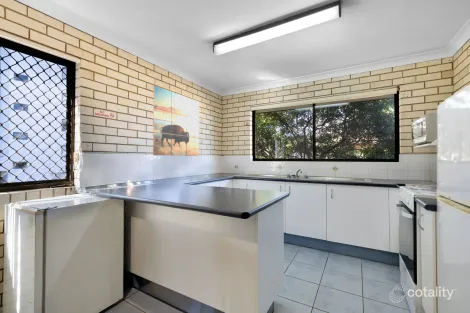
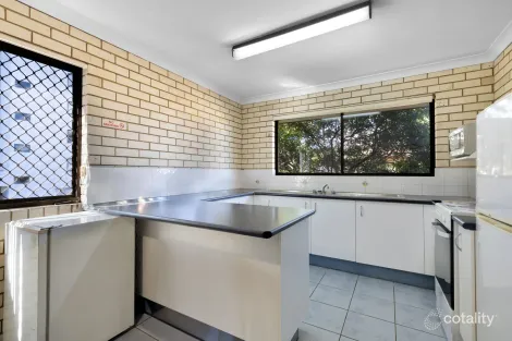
- wall art (178, 125)
